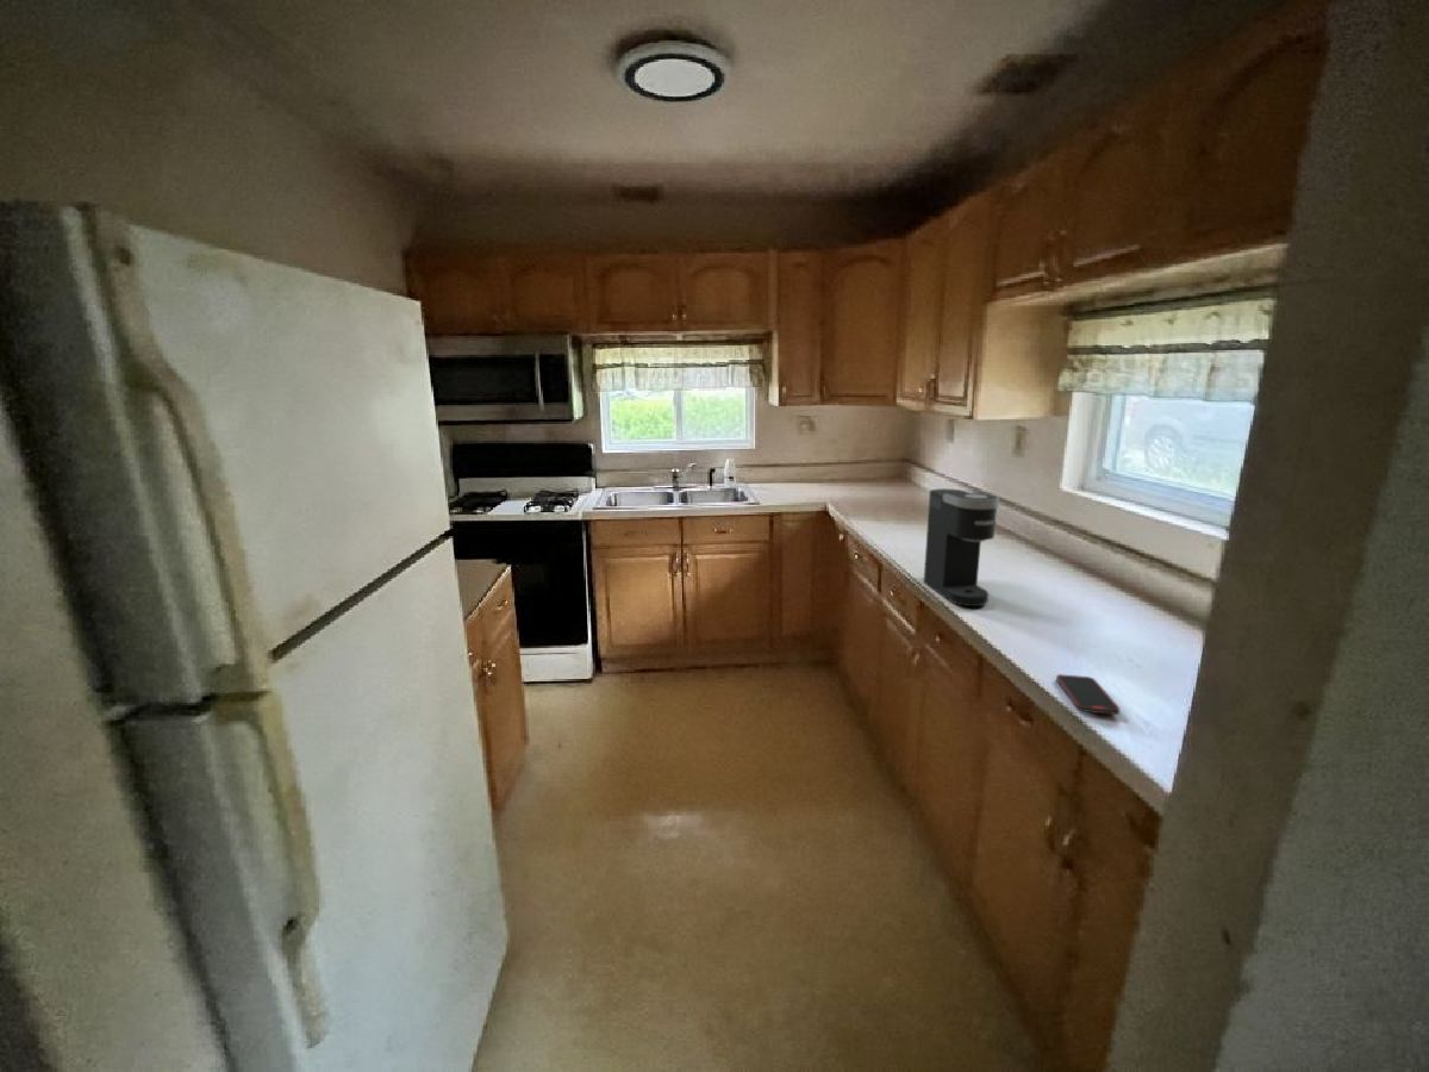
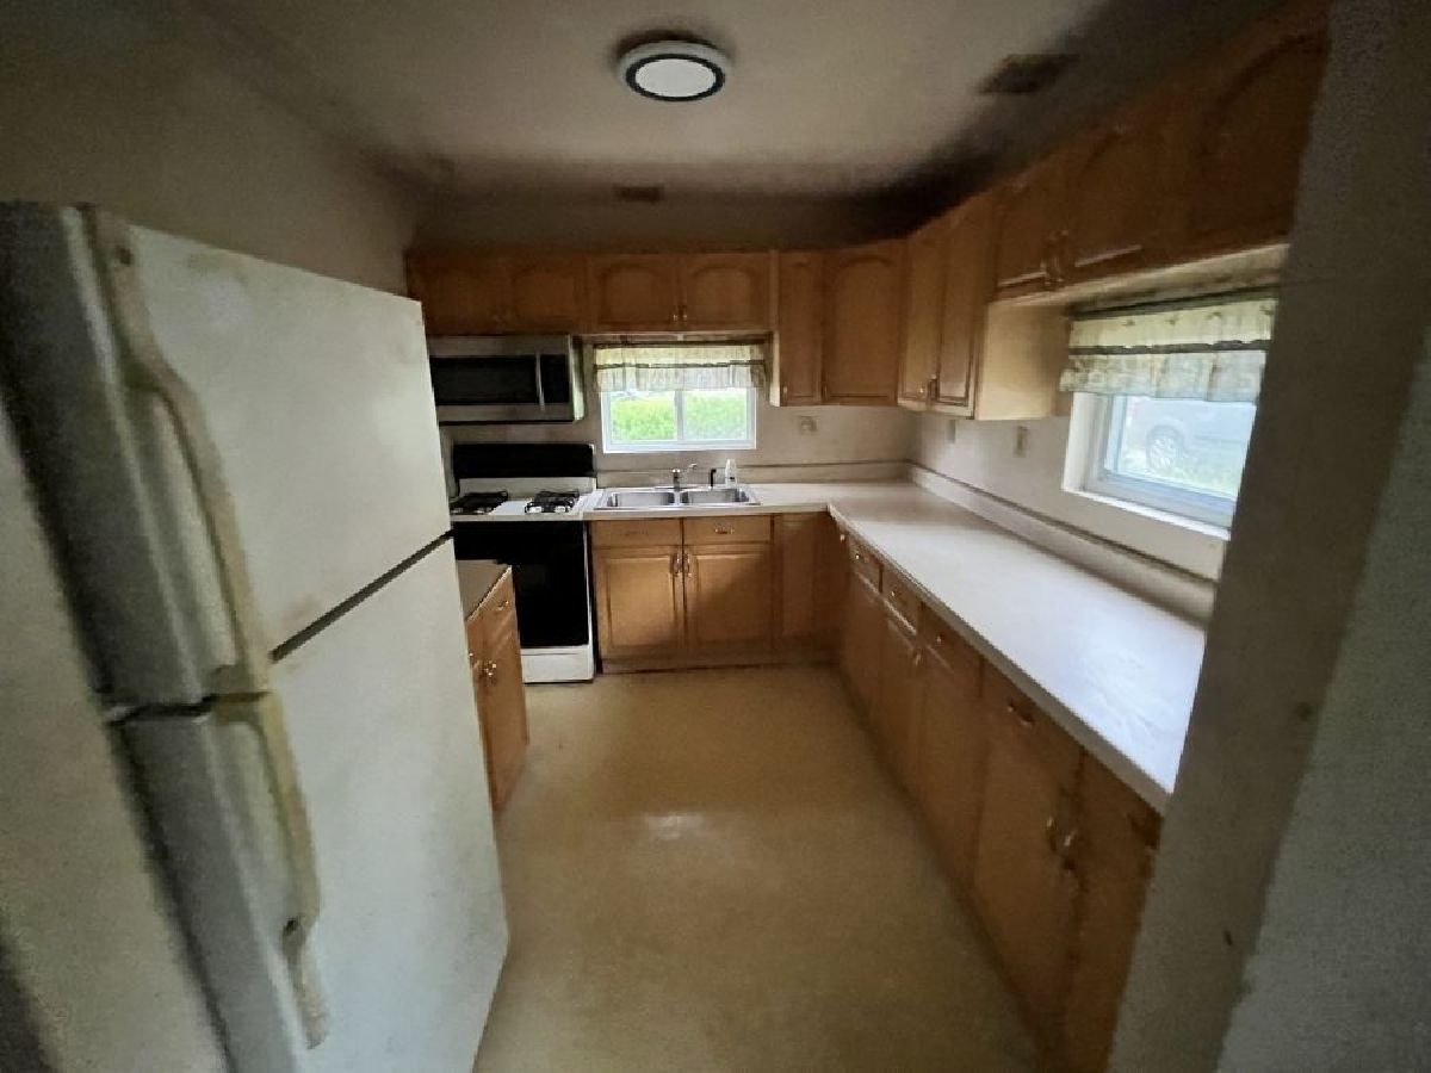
- smartphone (1086, 693)
- coffee maker (957, 543)
